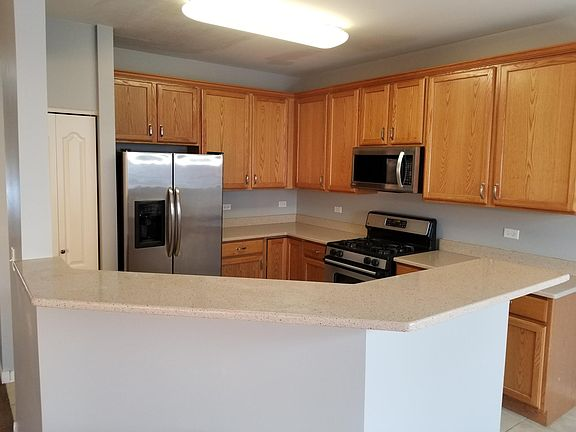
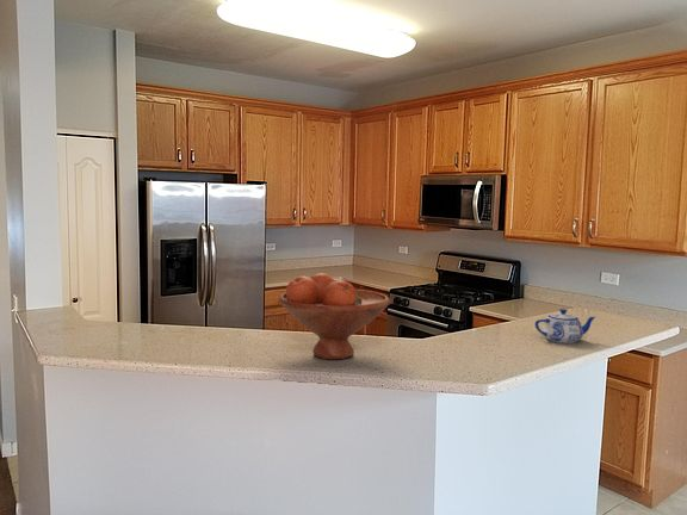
+ teapot (565, 324)
+ fruit bowl (334, 314)
